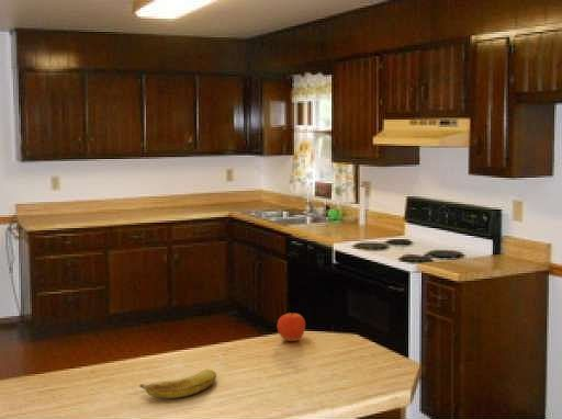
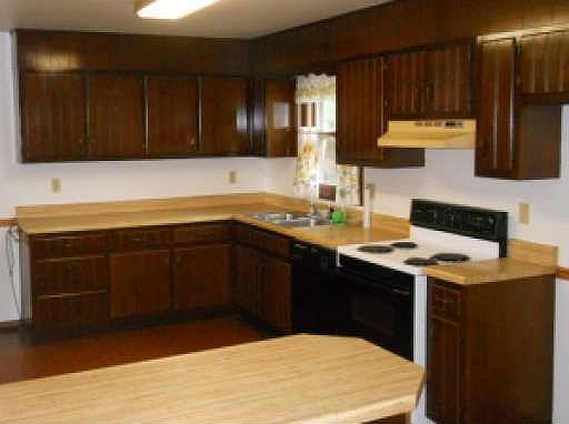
- fruit (291, 326)
- banana (179, 382)
